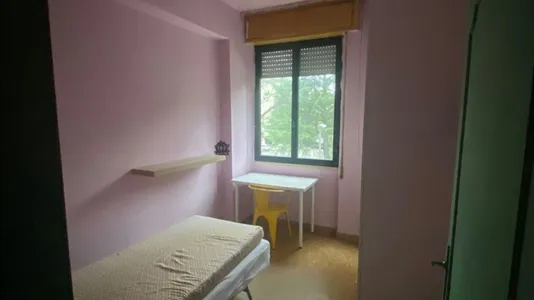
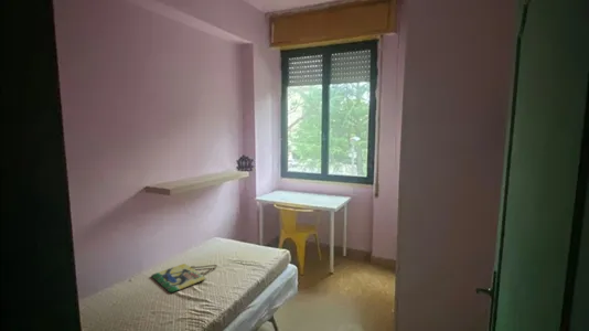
+ home sign (189, 273)
